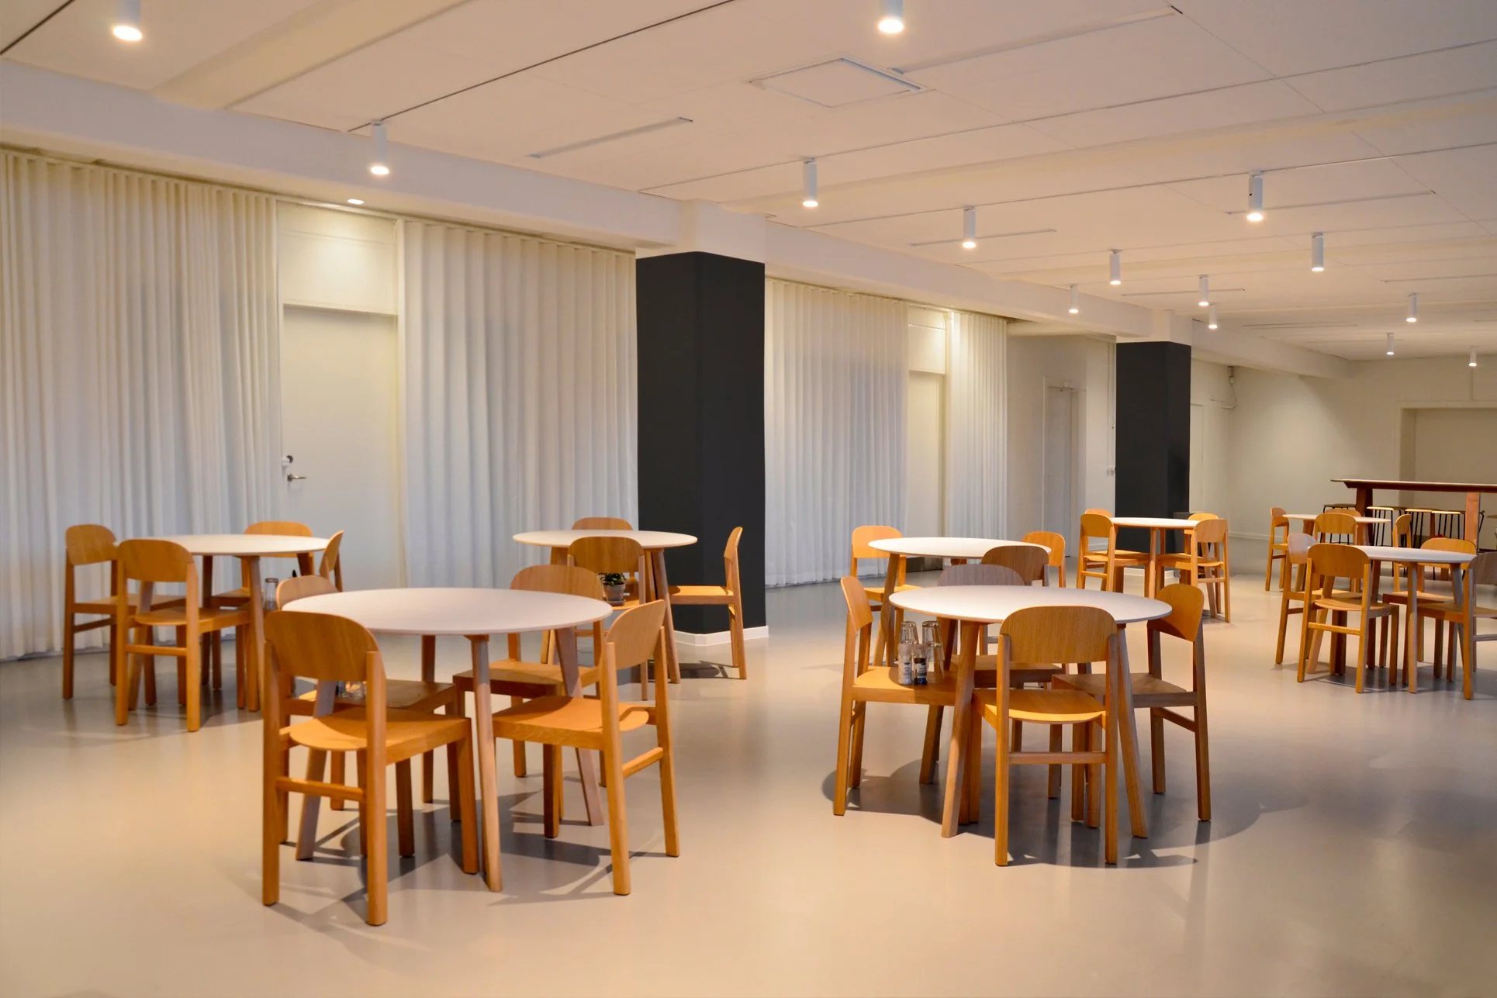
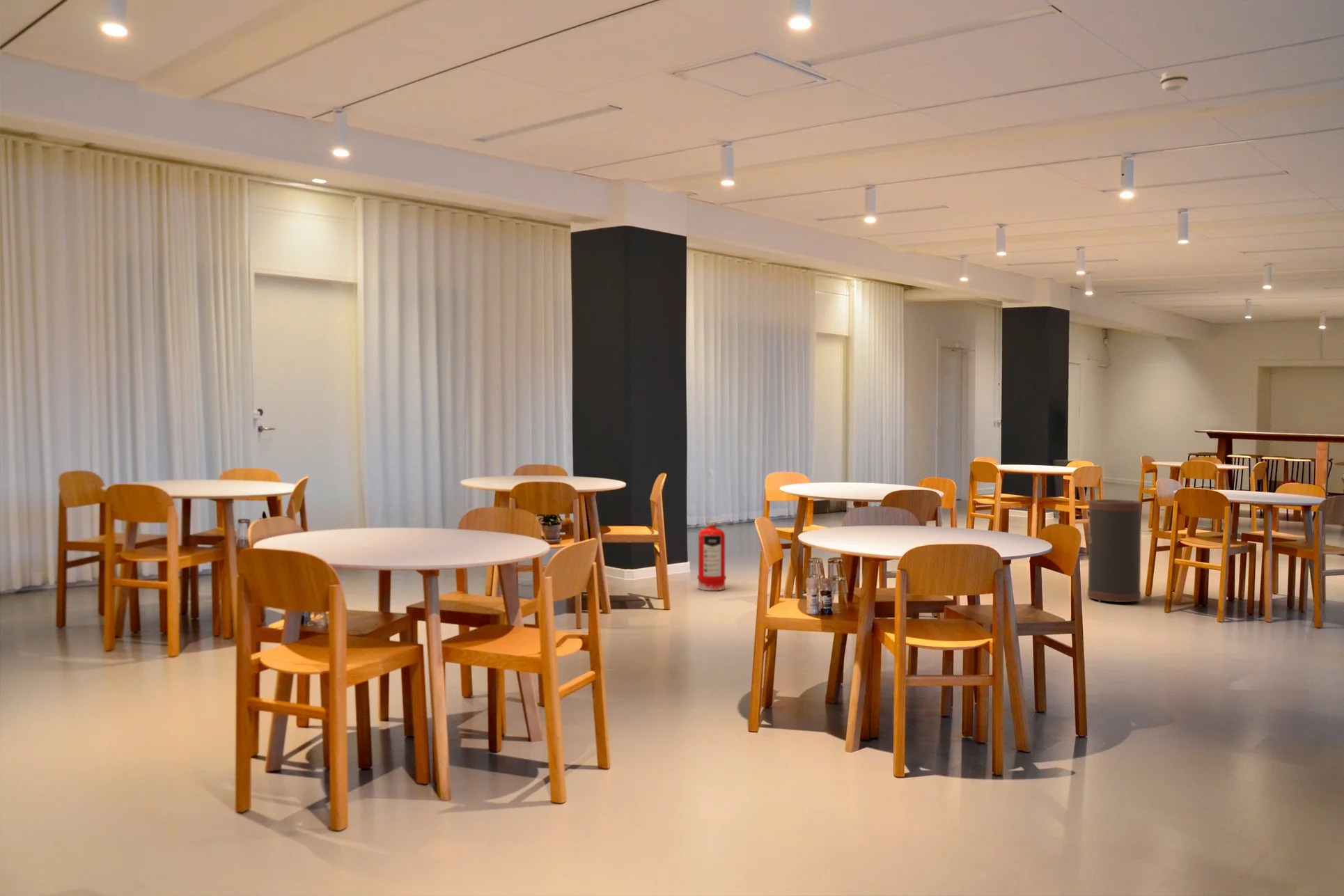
+ fire extinguisher (714, 553)
+ trash can (1114, 551)
+ smoke detector (1174, 81)
